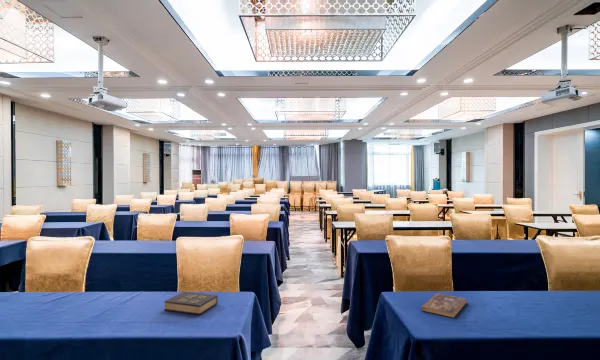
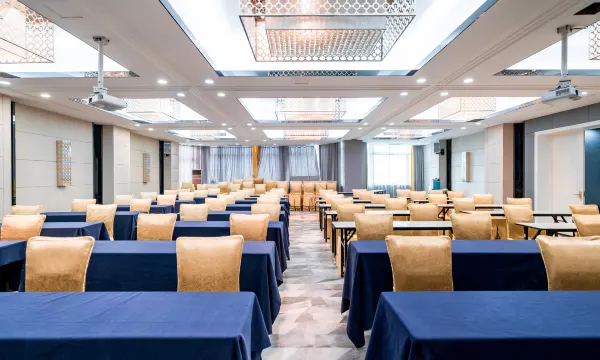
- hardback book (191, 302)
- bible (444, 304)
